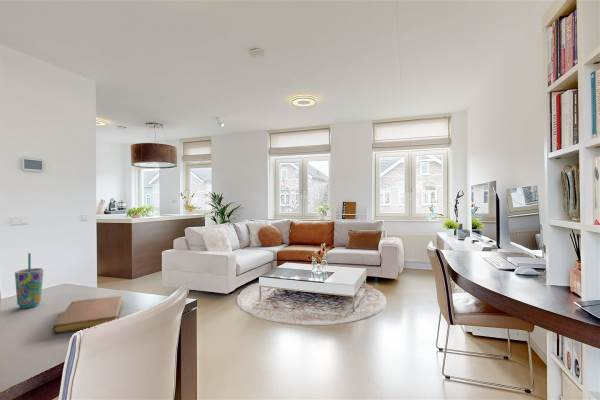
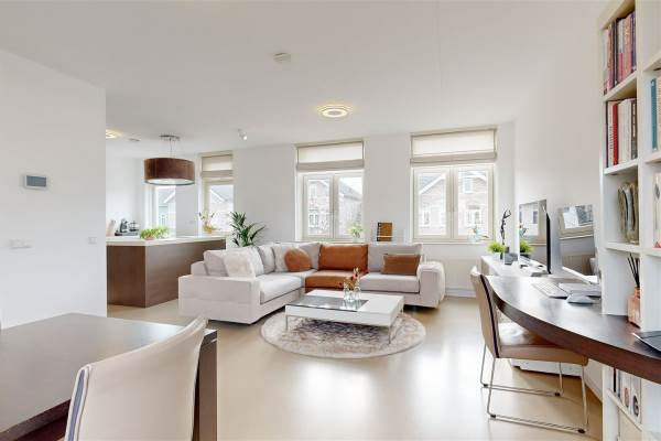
- notebook (92, 311)
- cup (29, 279)
